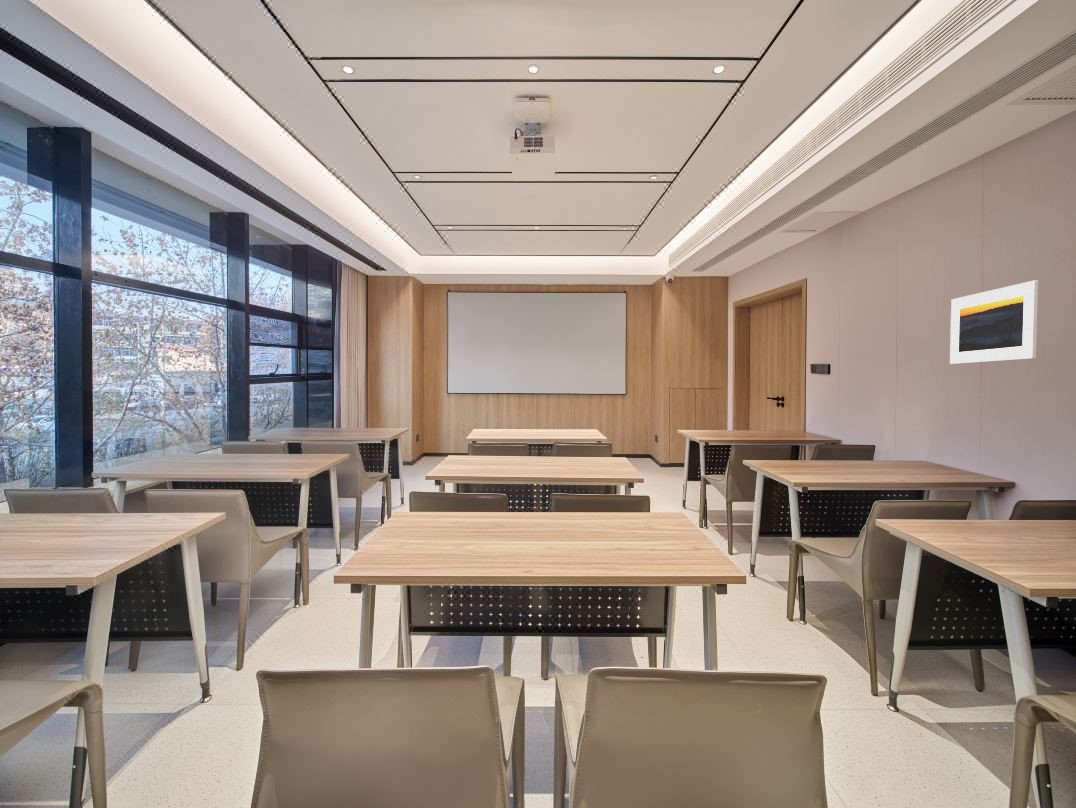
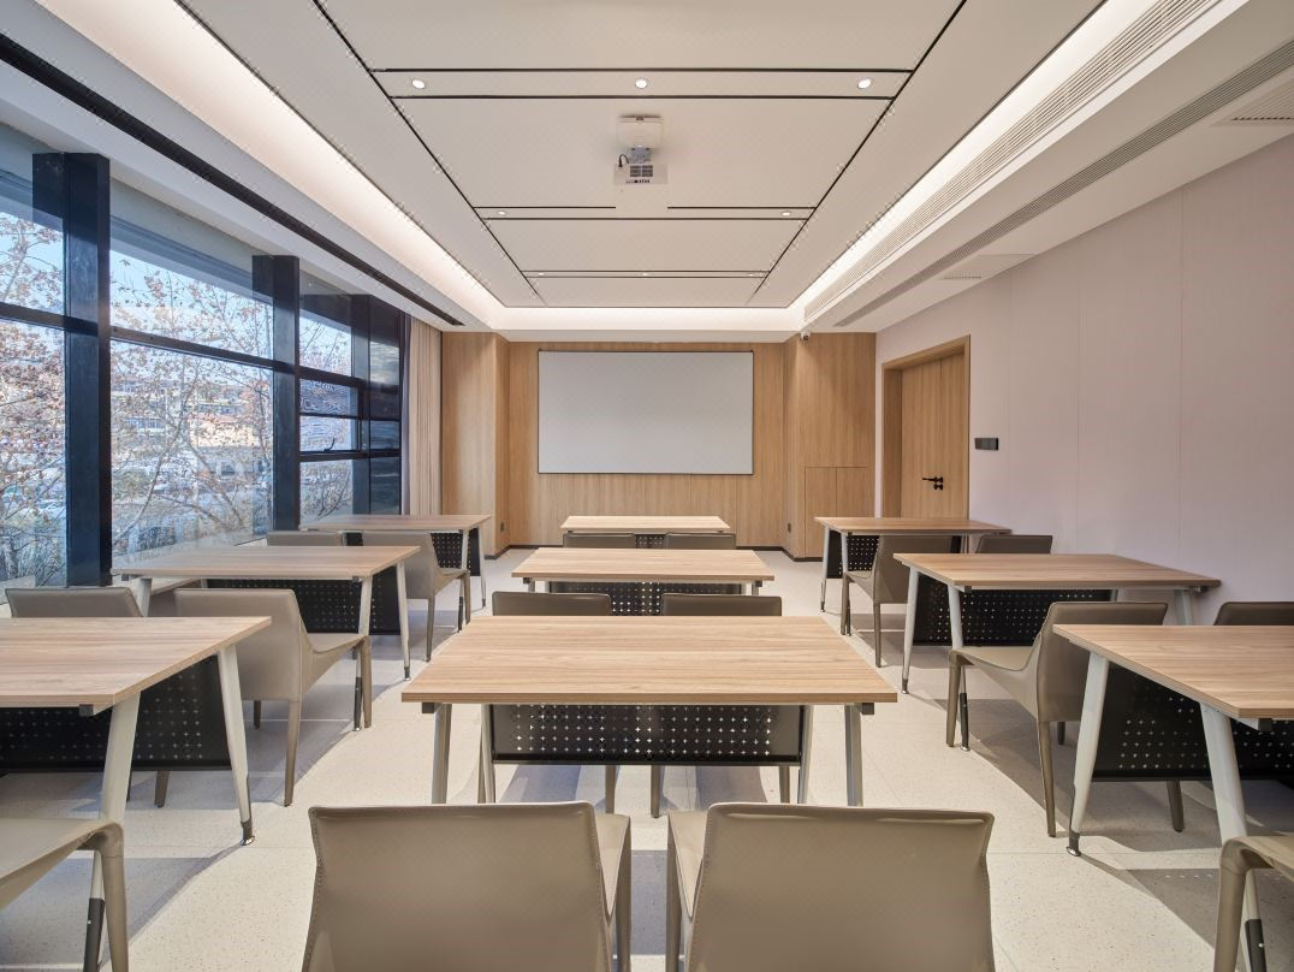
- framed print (989, 326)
